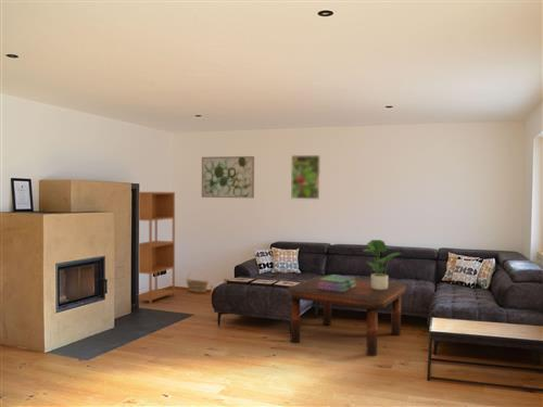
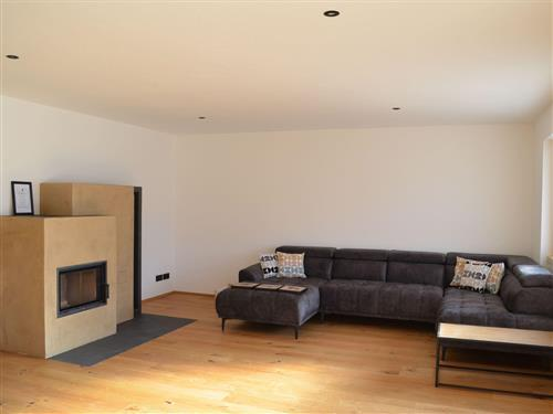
- potted plant (381, 263)
- basket (197, 280)
- stack of books (337, 282)
- bookcase (153, 245)
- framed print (305, 177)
- wall art (227, 177)
- coffee table (350, 306)
